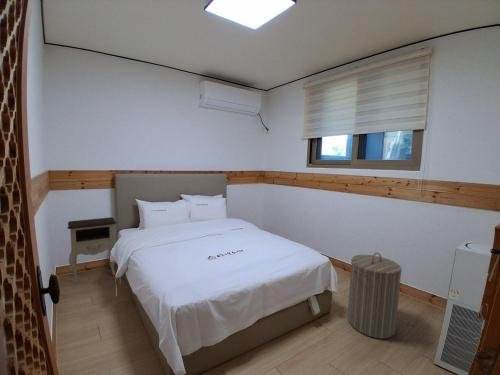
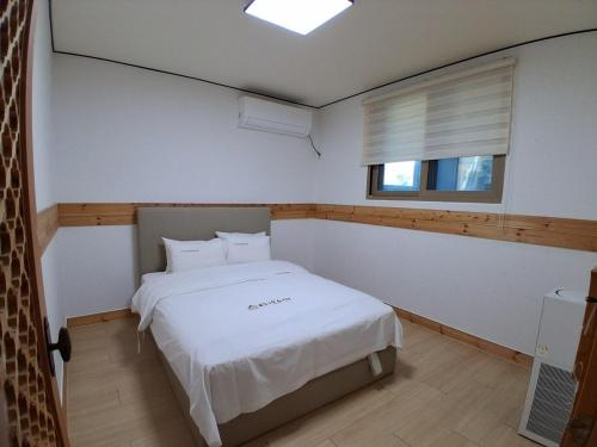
- nightstand (93, 248)
- laundry hamper (373, 288)
